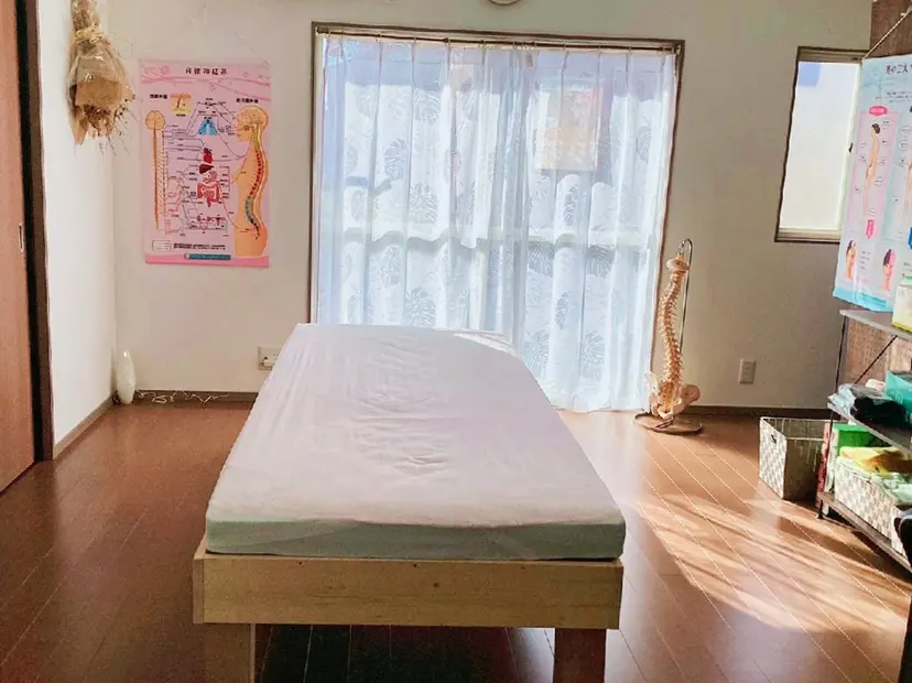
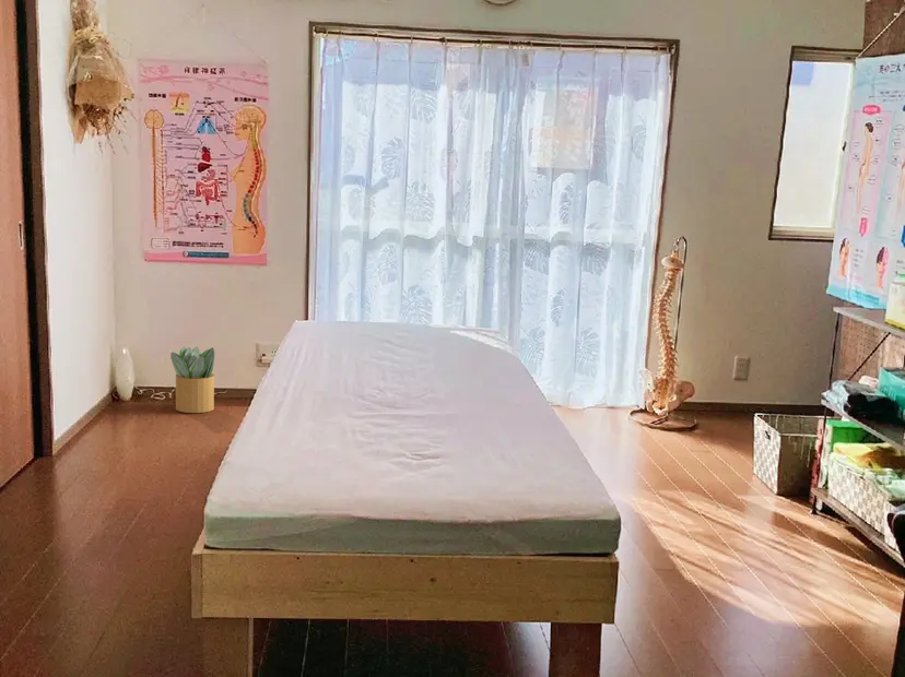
+ potted plant (191, 378)
